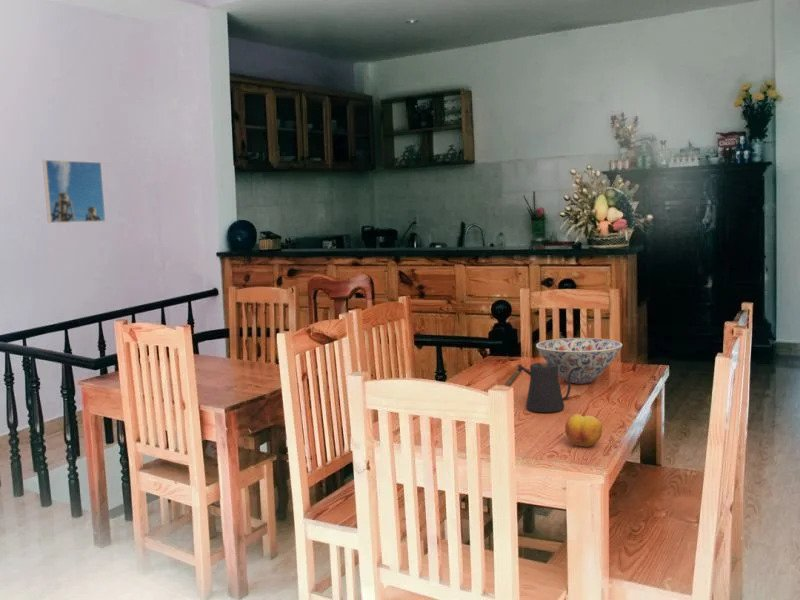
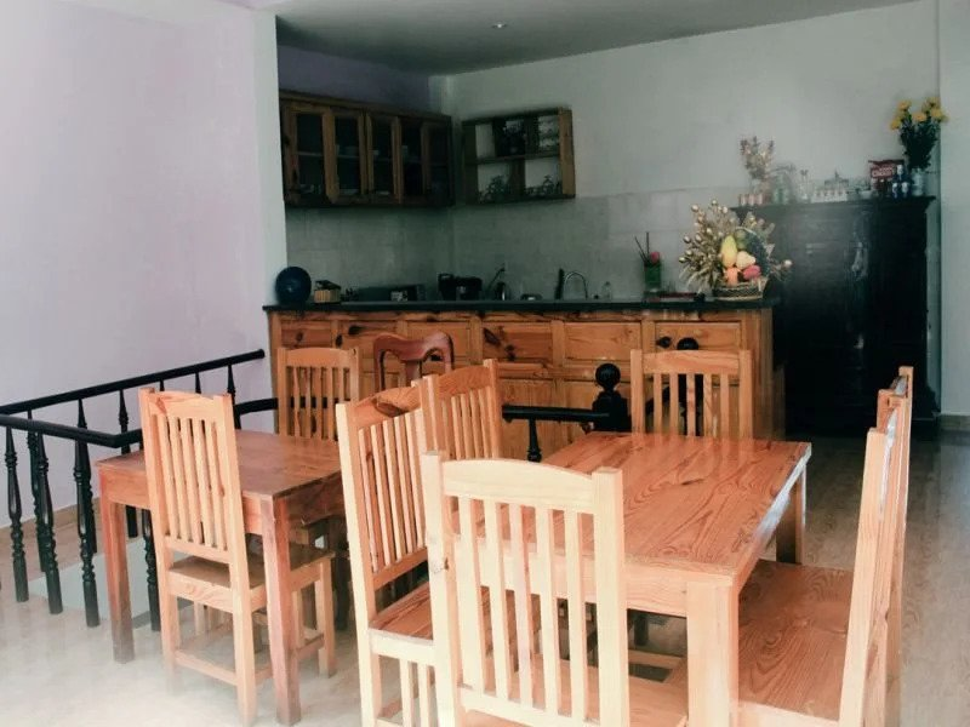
- kettle (541, 386)
- bowl (579, 363)
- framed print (75, 191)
- fruit (583, 430)
